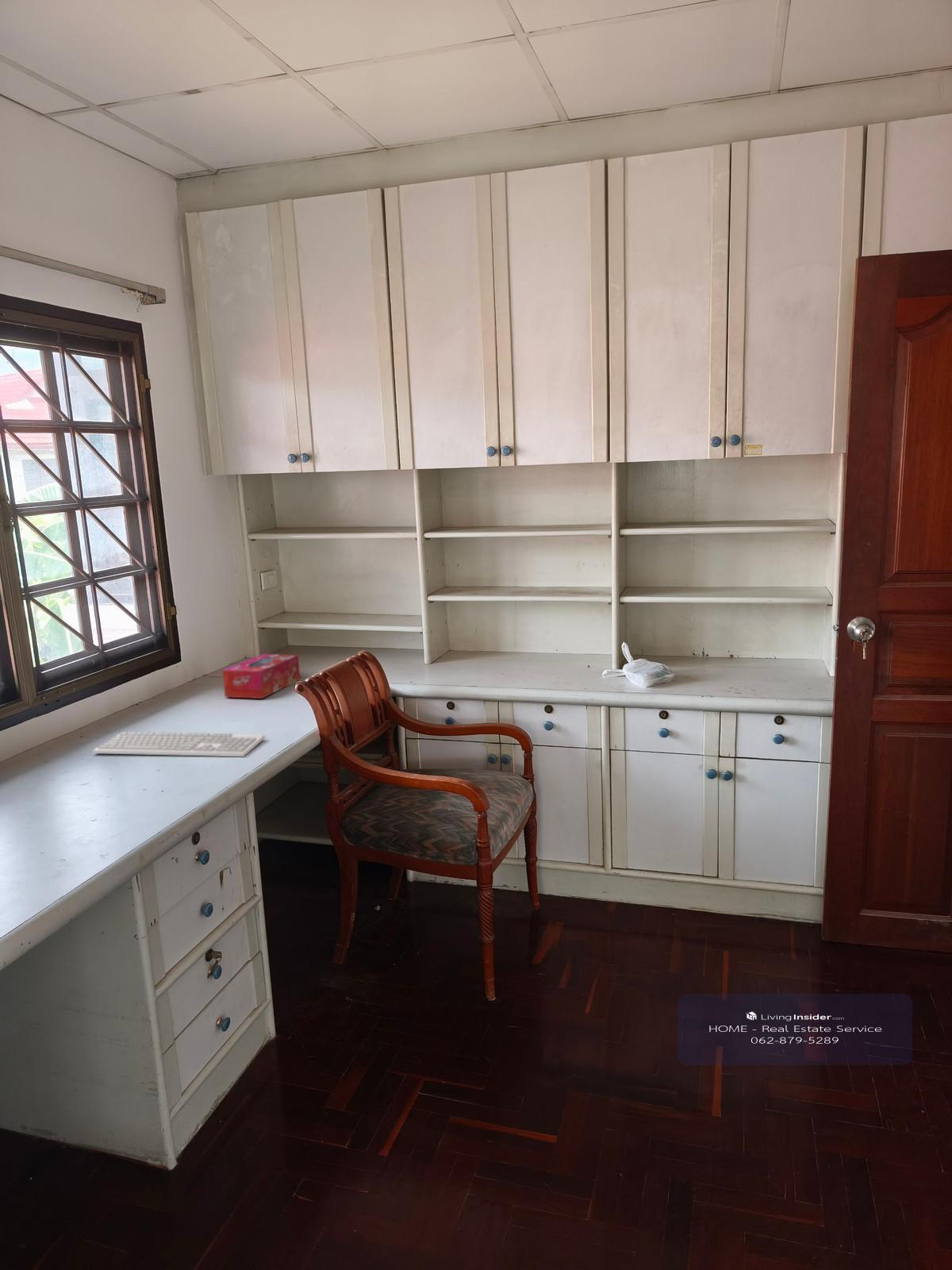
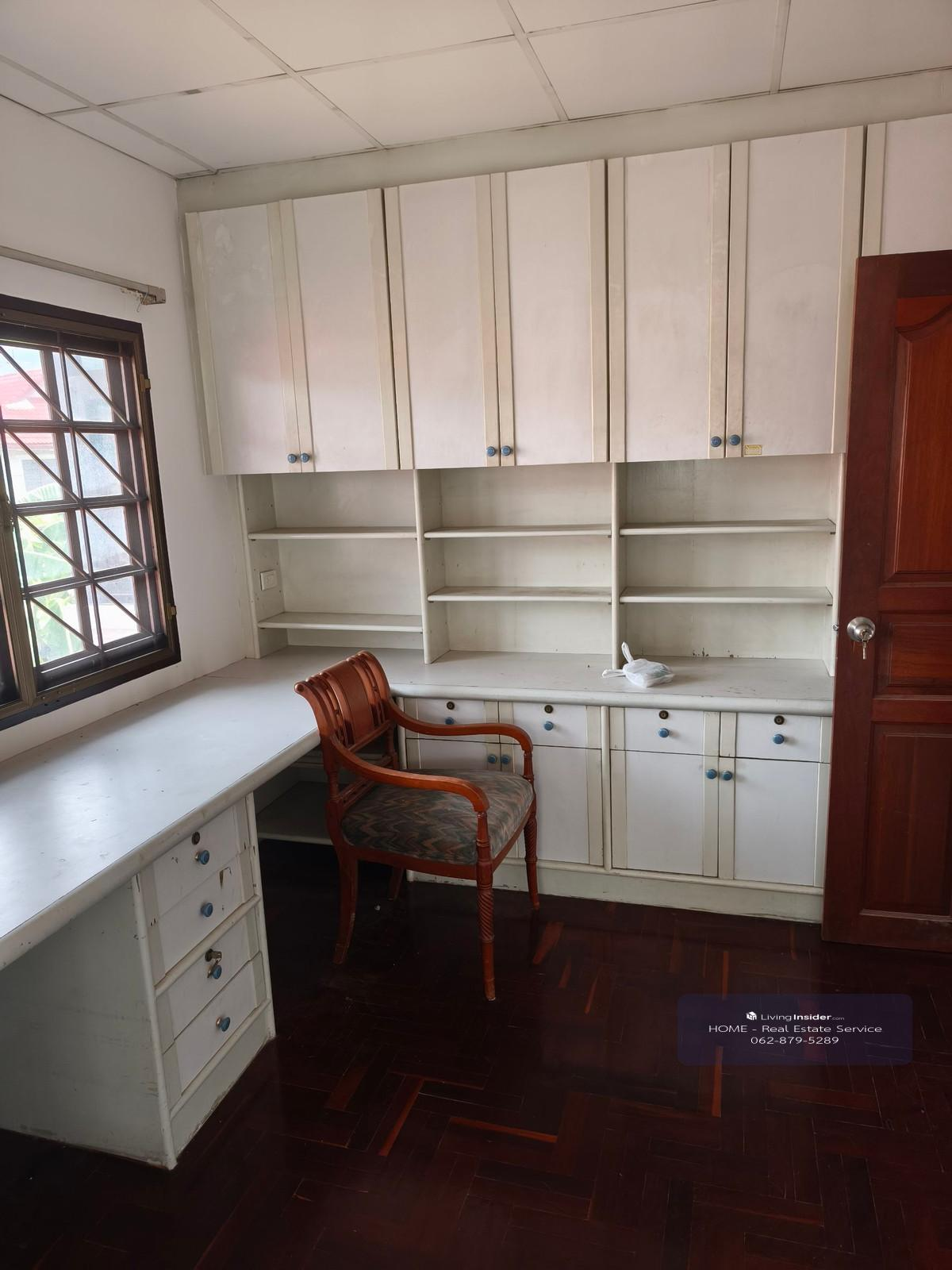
- tissue box (263, 675)
- keyboard (179, 743)
